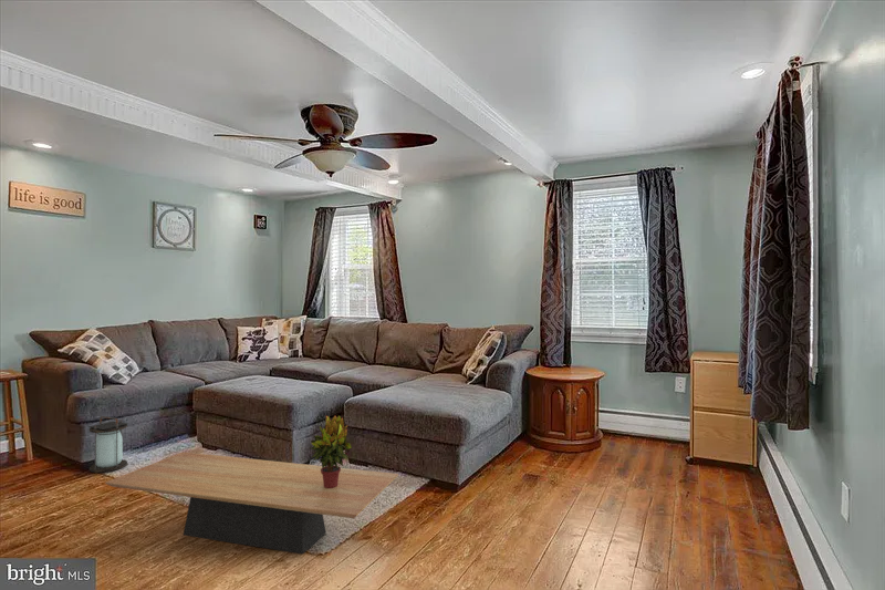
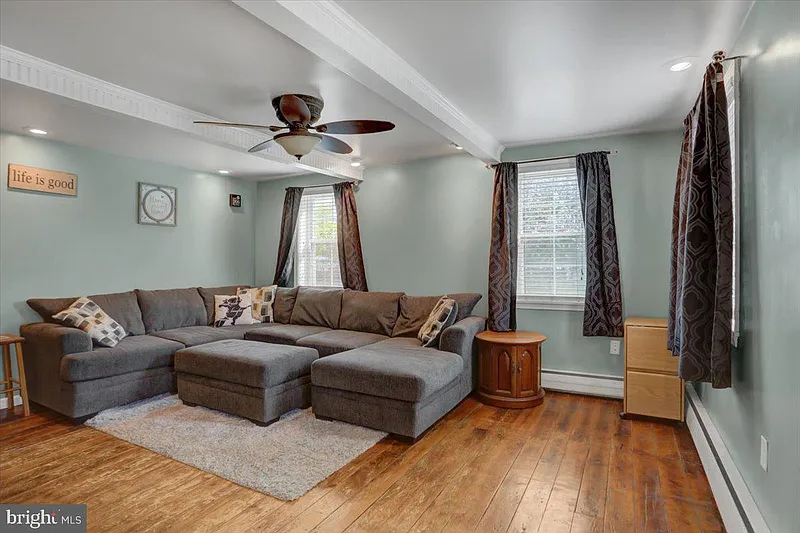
- lantern (108, 442)
- coffee table (254, 506)
- potted plant (331, 451)
